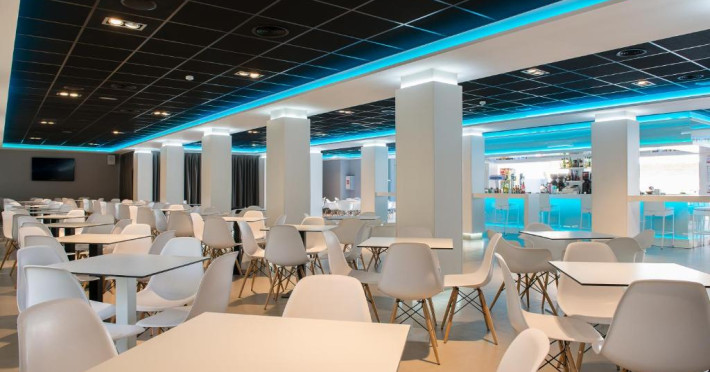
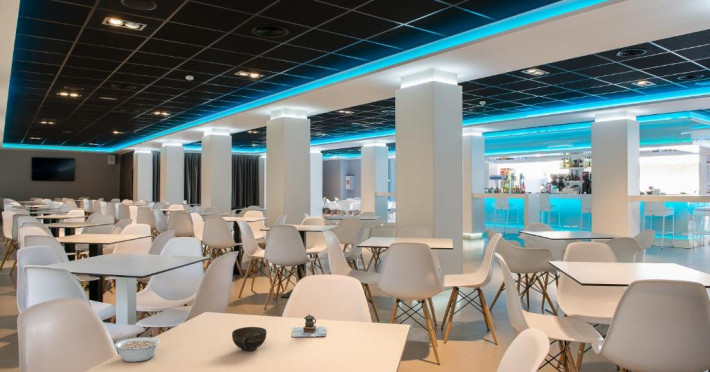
+ teapot (309, 323)
+ legume (139, 348)
+ cup (248, 341)
